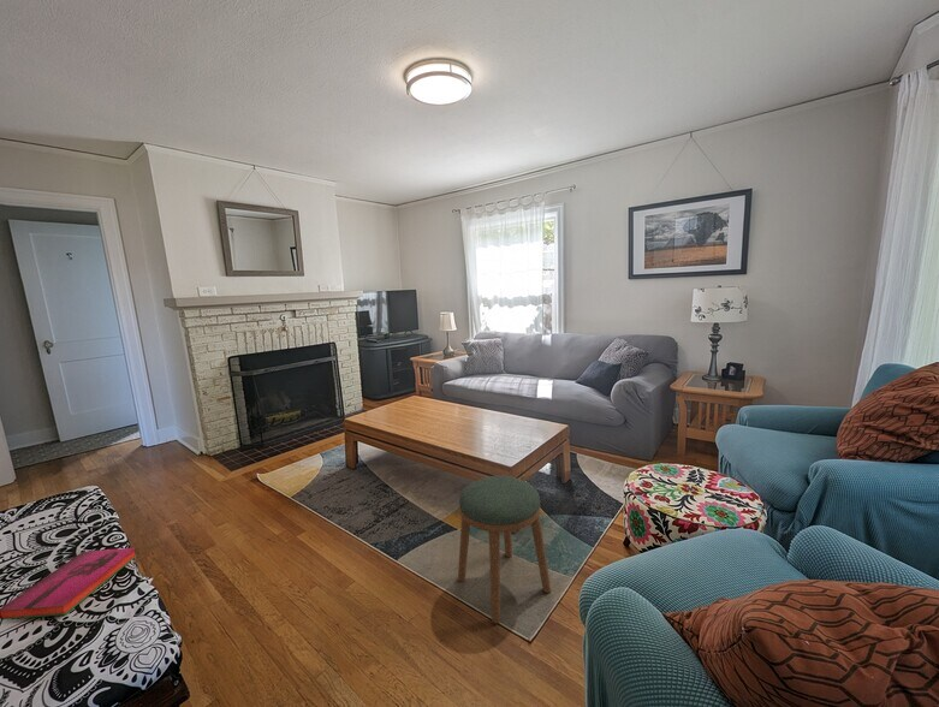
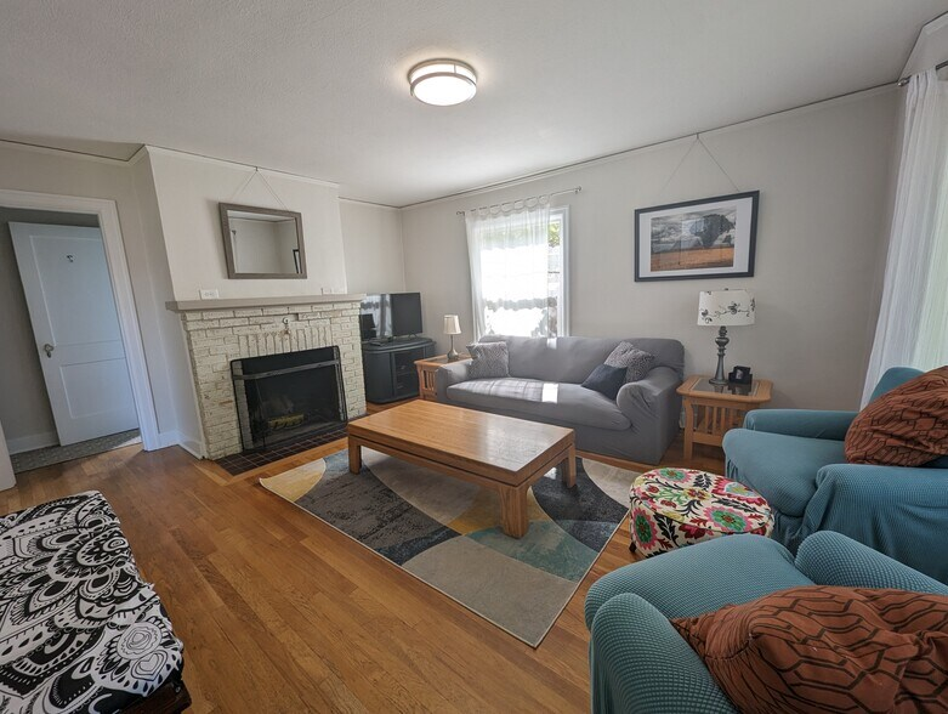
- hardback book (75, 580)
- stool (498, 536)
